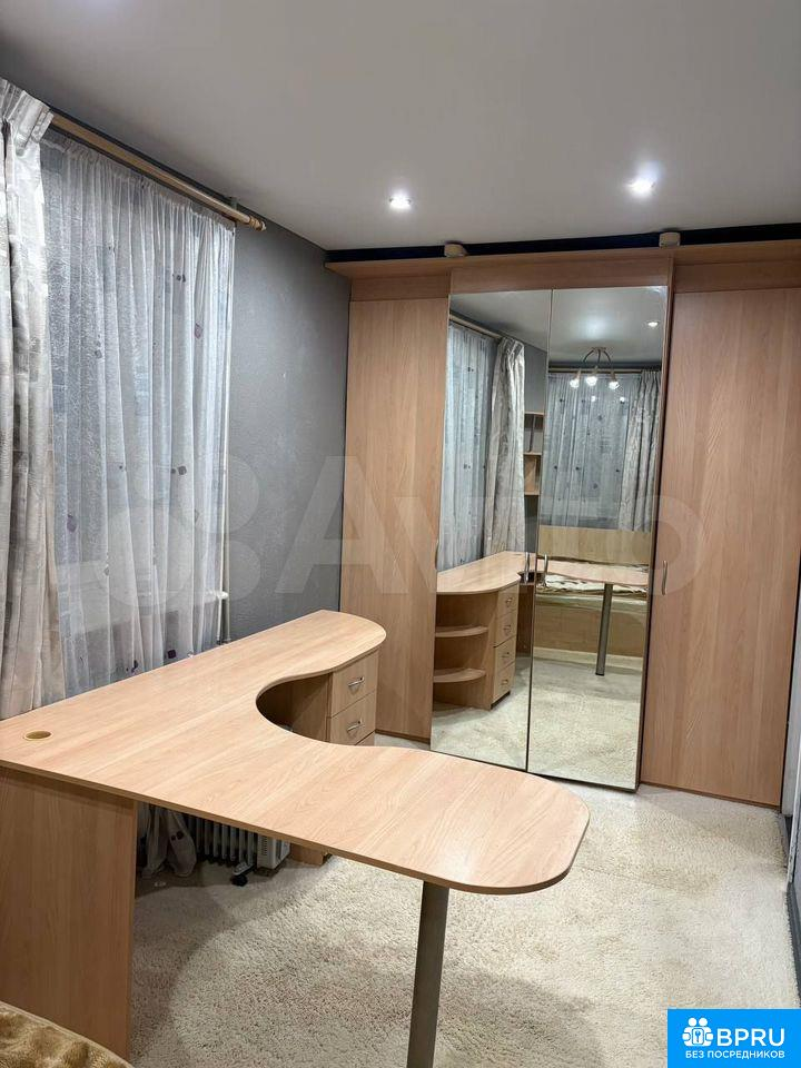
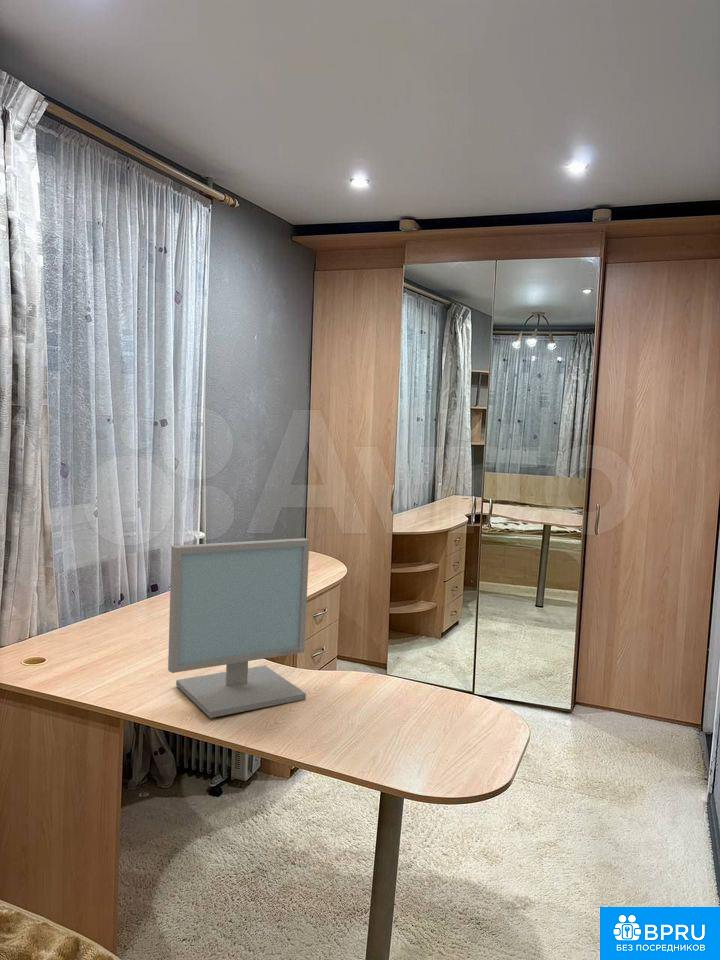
+ computer monitor (243, 618)
